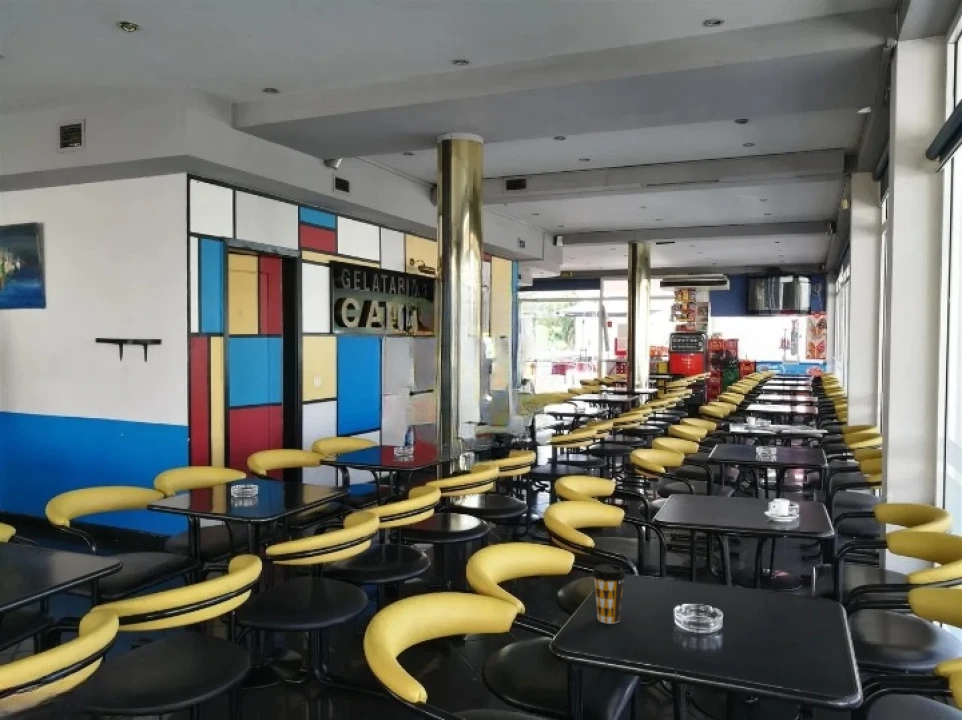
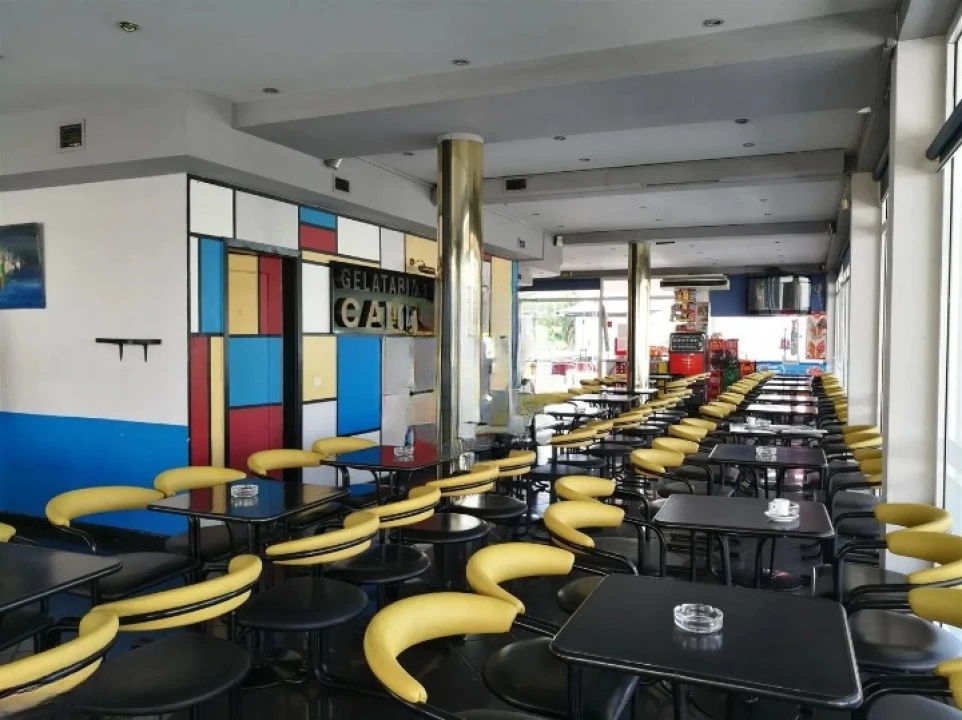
- coffee cup (608, 593)
